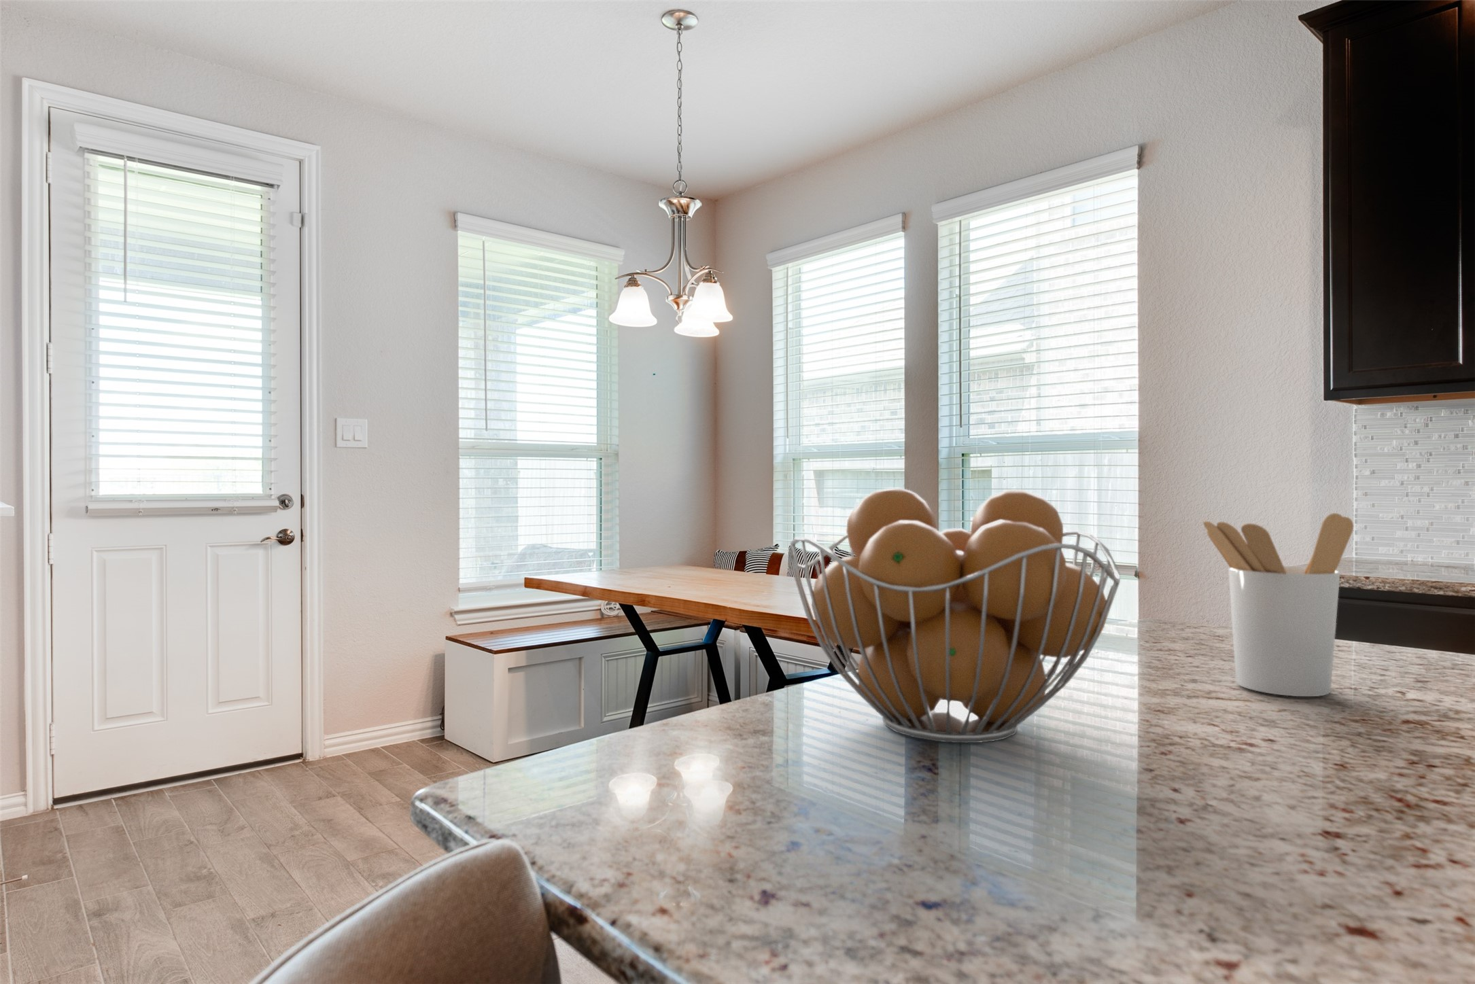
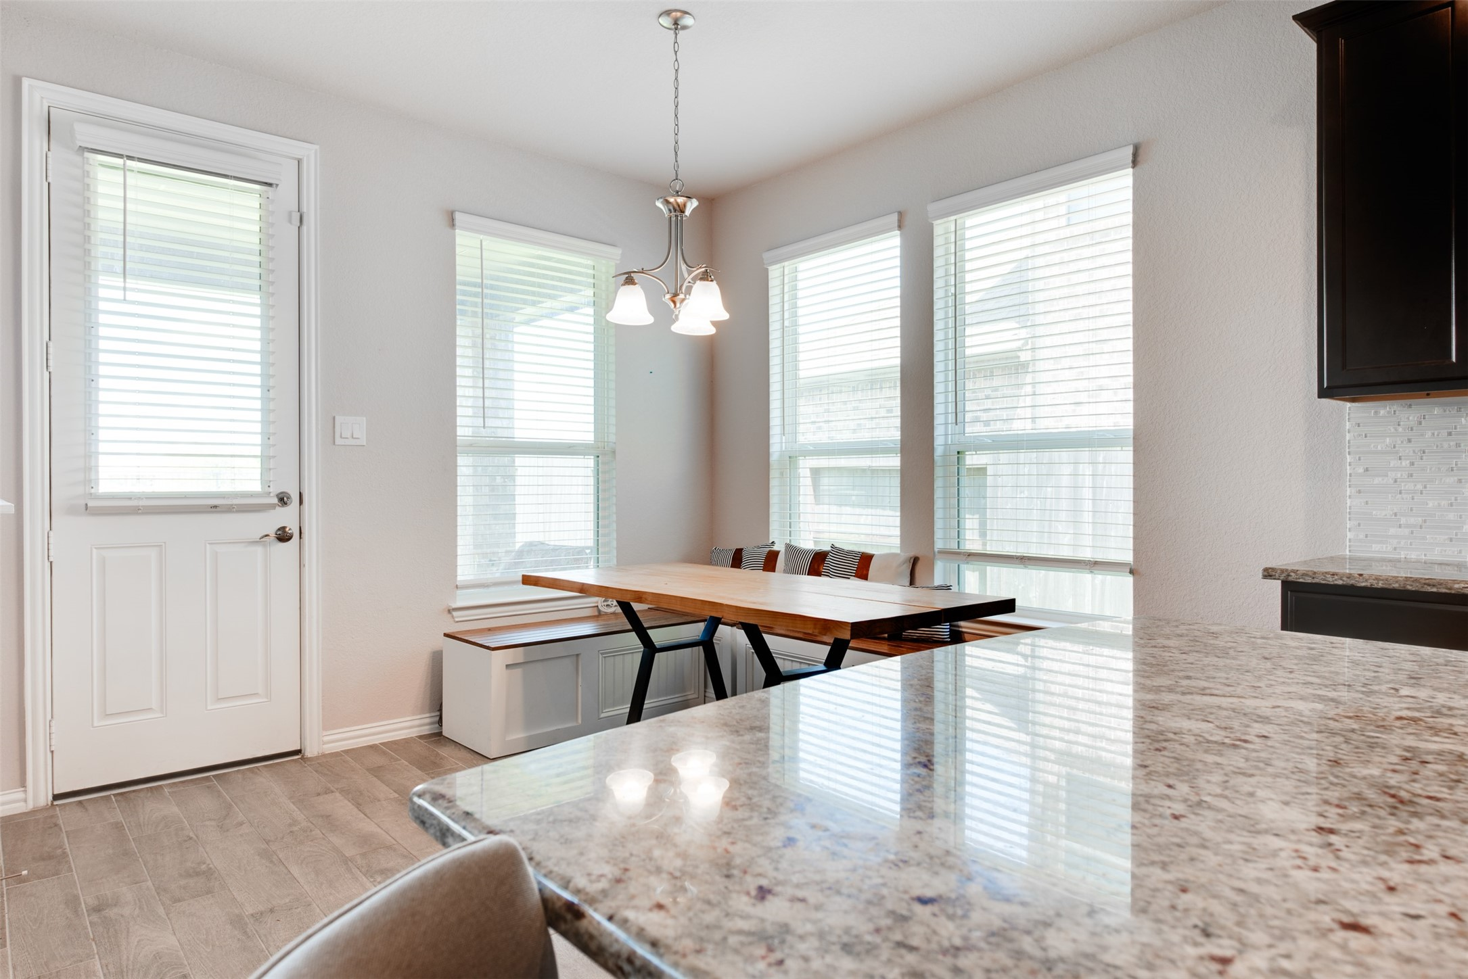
- fruit basket (948, 605)
- utensil holder (1267, 601)
